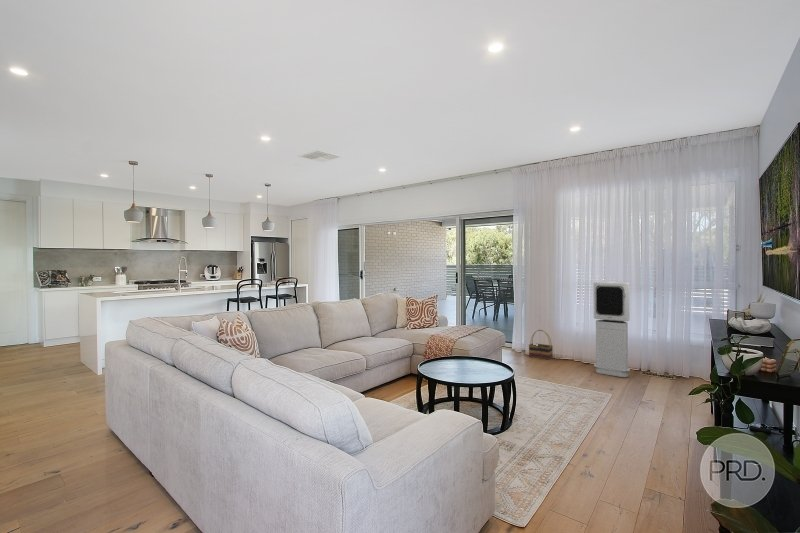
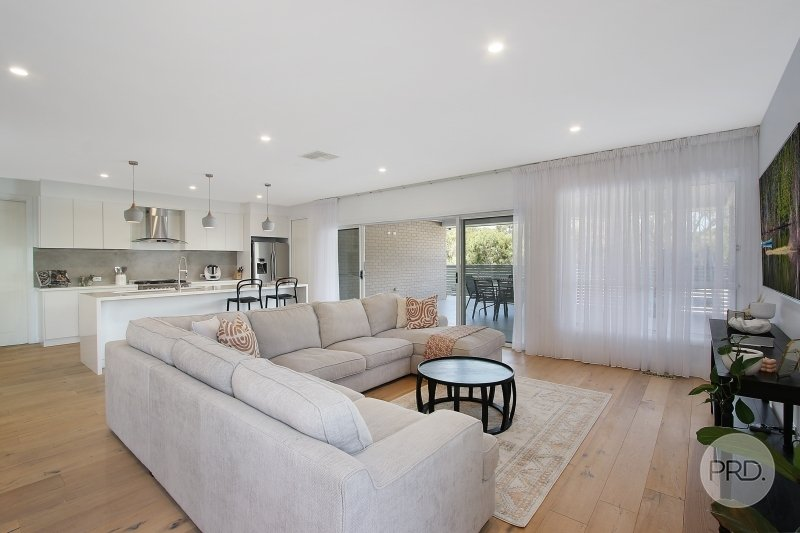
- air purifier (613, 326)
- basket (540, 344)
